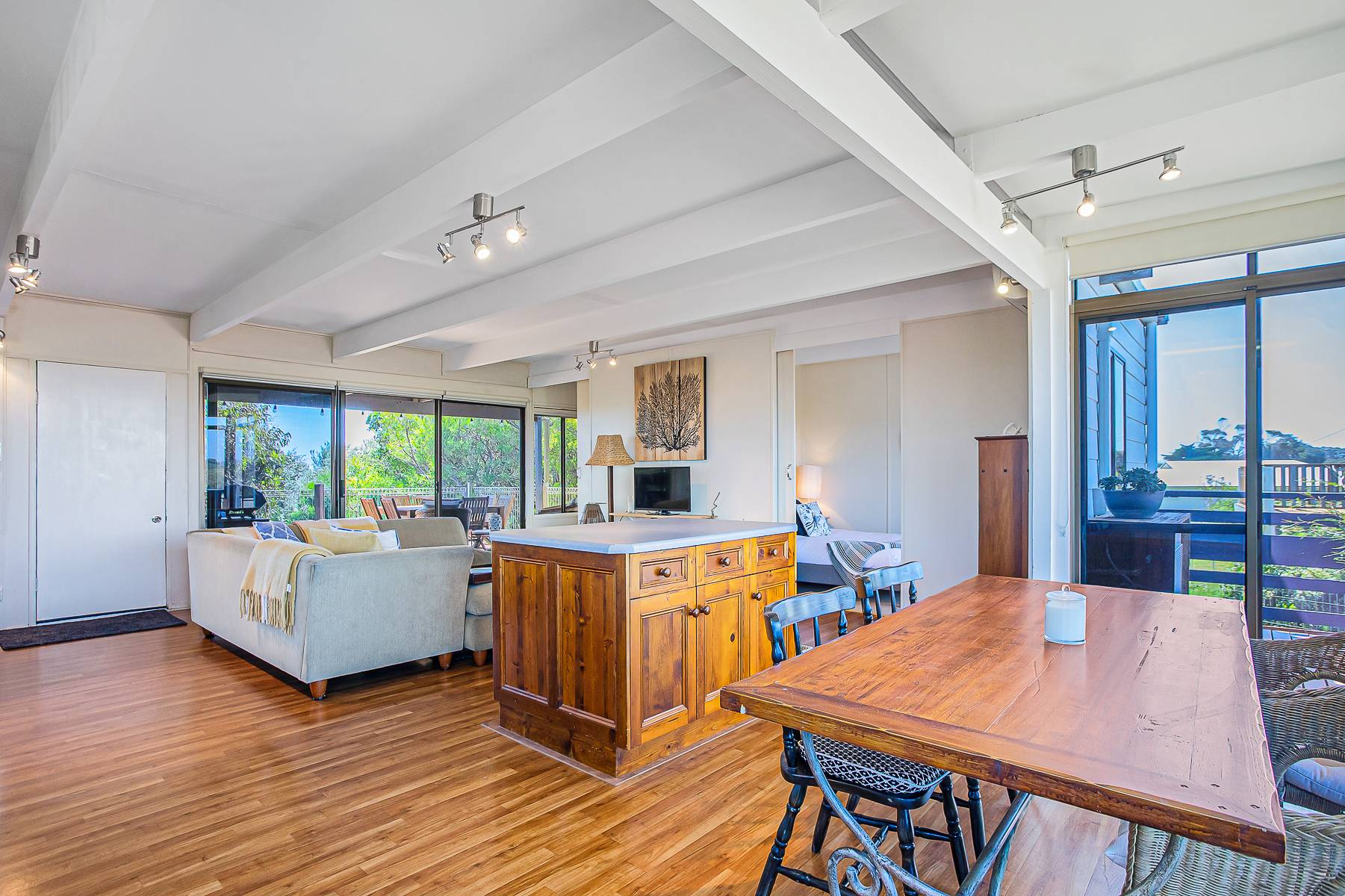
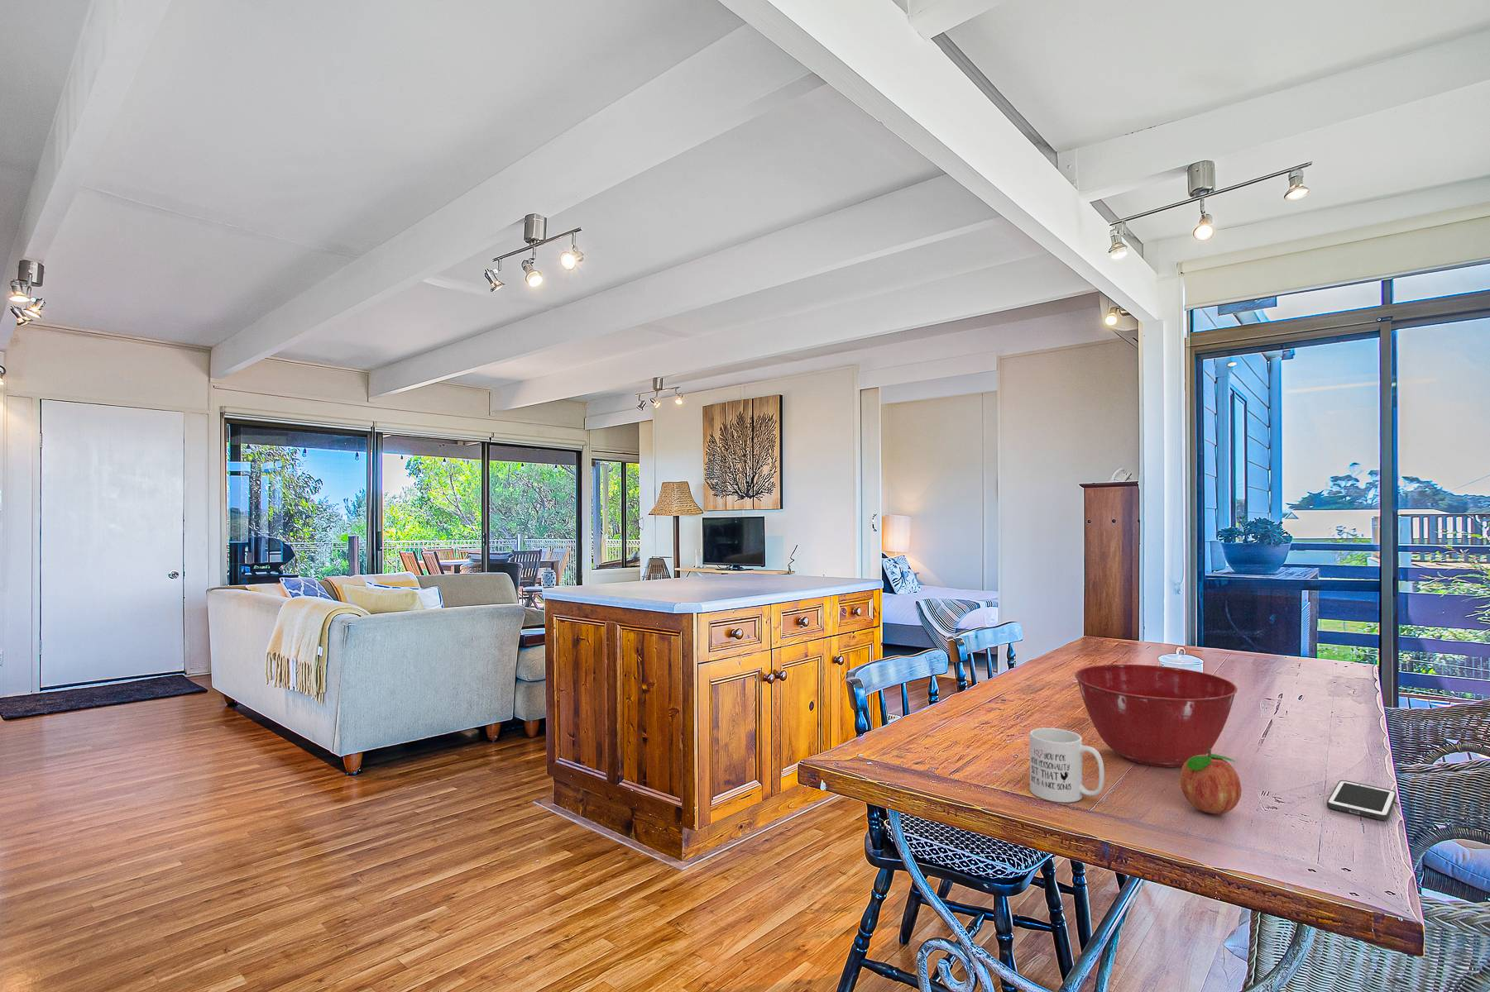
+ mug (1067, 765)
+ mixing bowl (1152, 716)
+ fruit (1211, 779)
+ cell phone (1361, 799)
